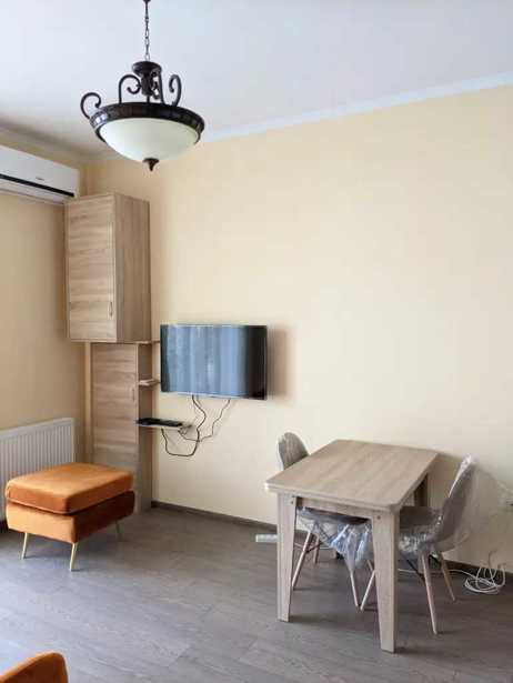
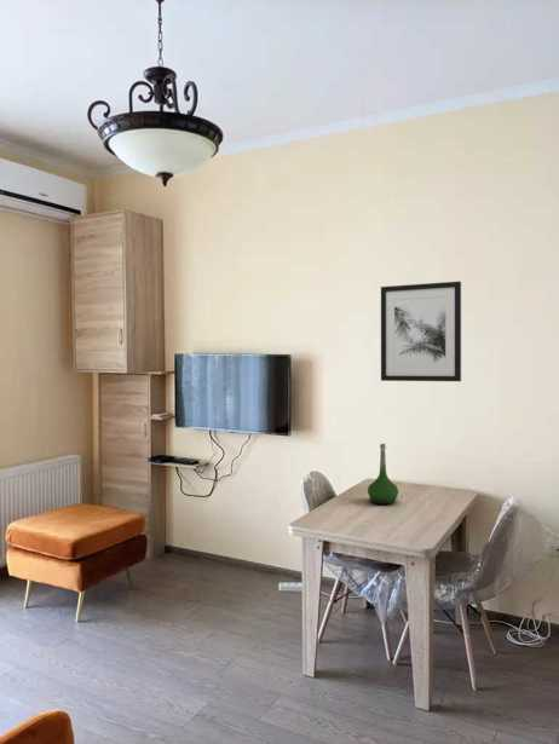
+ vase (382, 472)
+ wall art (420, 333)
